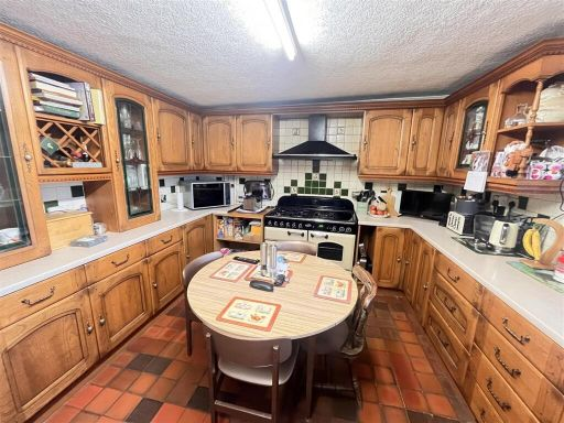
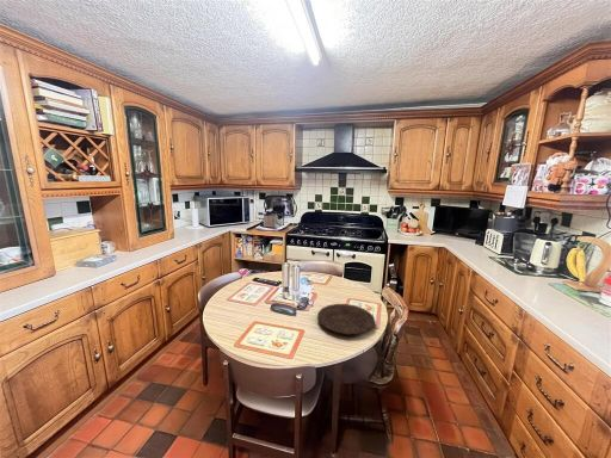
+ plate (345, 320)
